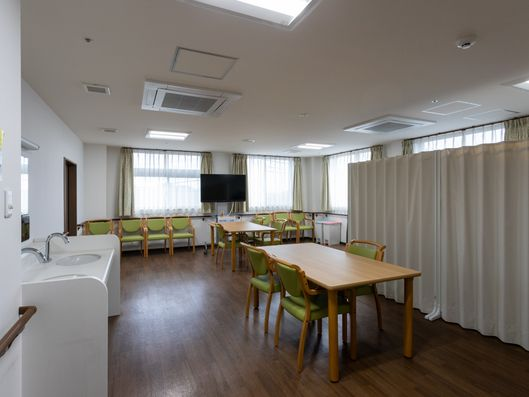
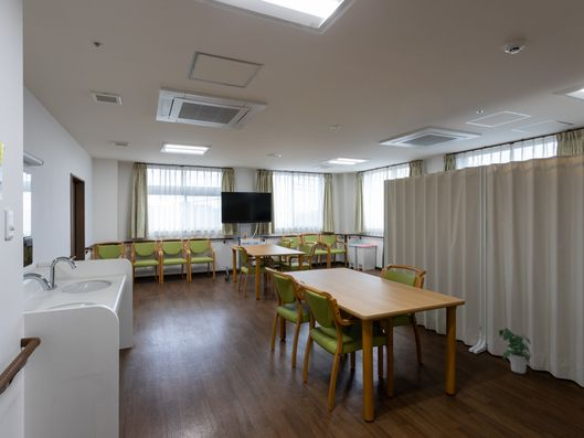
+ potted plant (514, 350)
